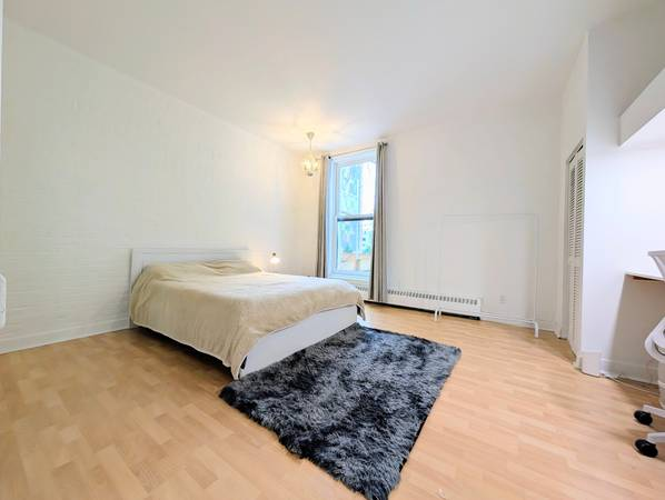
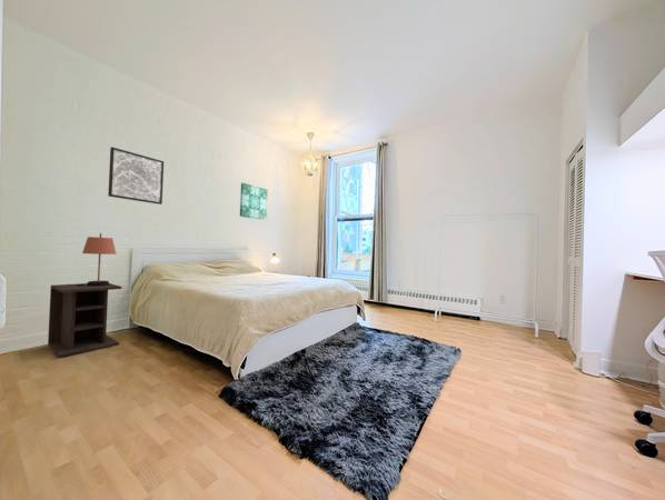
+ table lamp (99, 259)
+ wall art (254, 202)
+ wall art (138, 177)
+ nightstand (85, 314)
